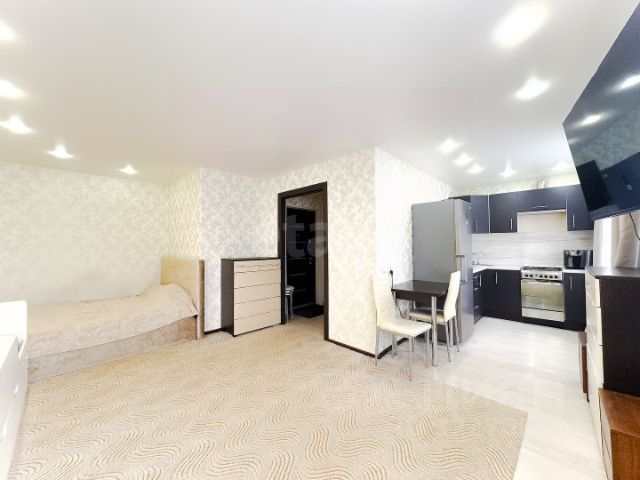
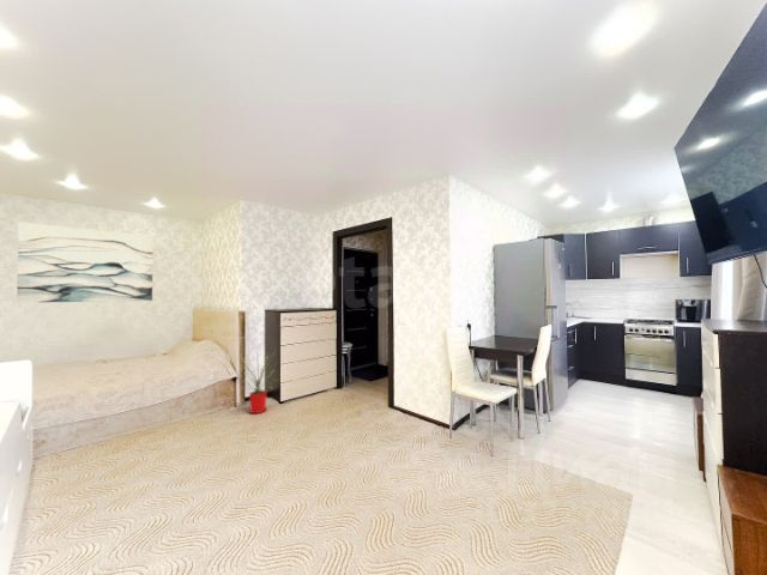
+ wall art (92, 265)
+ house plant (256, 381)
